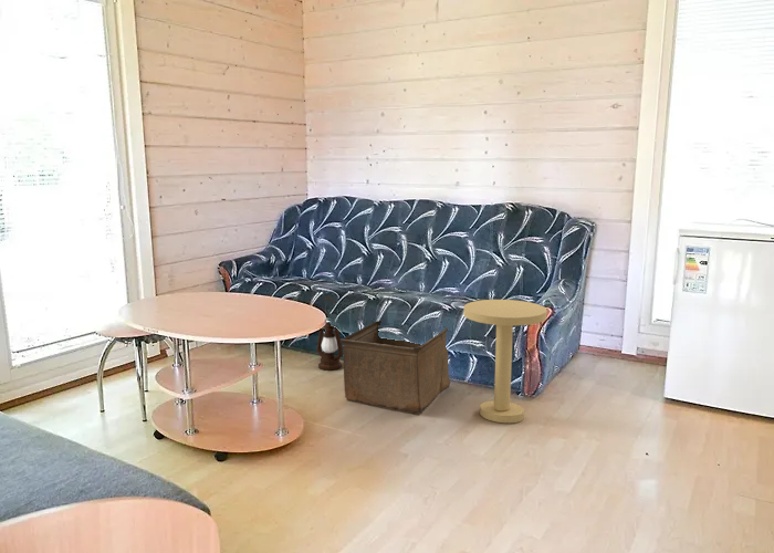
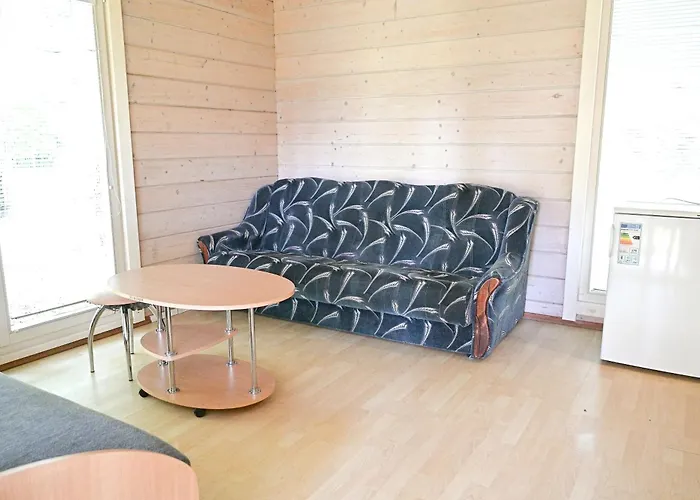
- side table (502, 362)
- storage bin (398, 363)
- lantern (328, 332)
